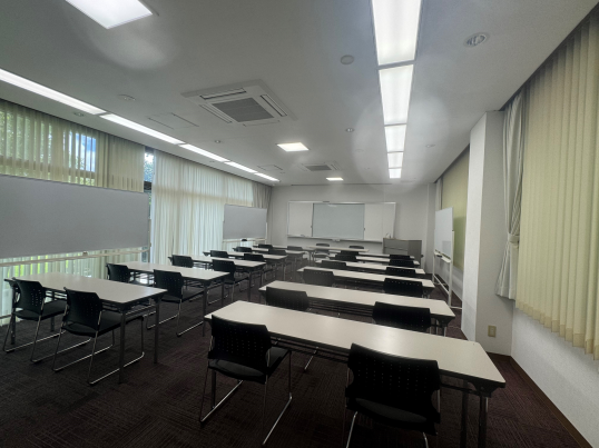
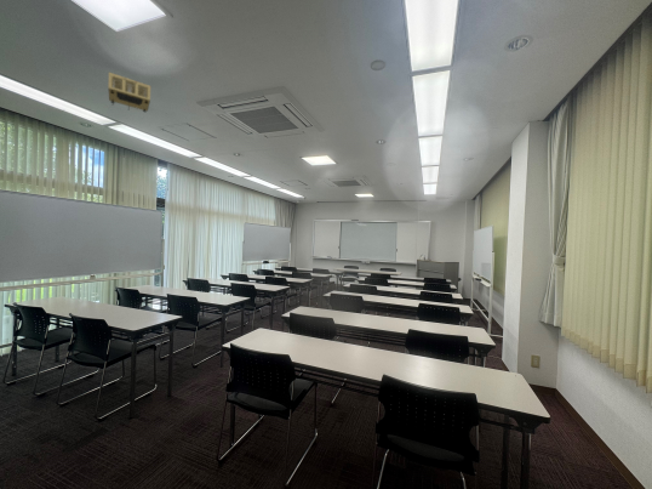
+ projector (130, 95)
